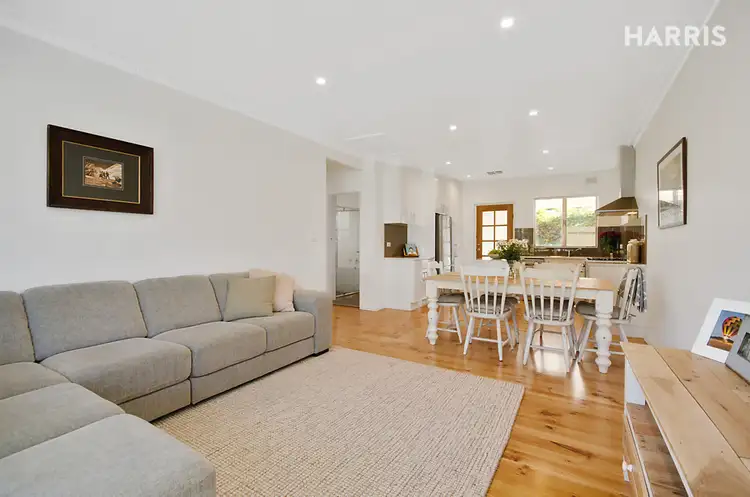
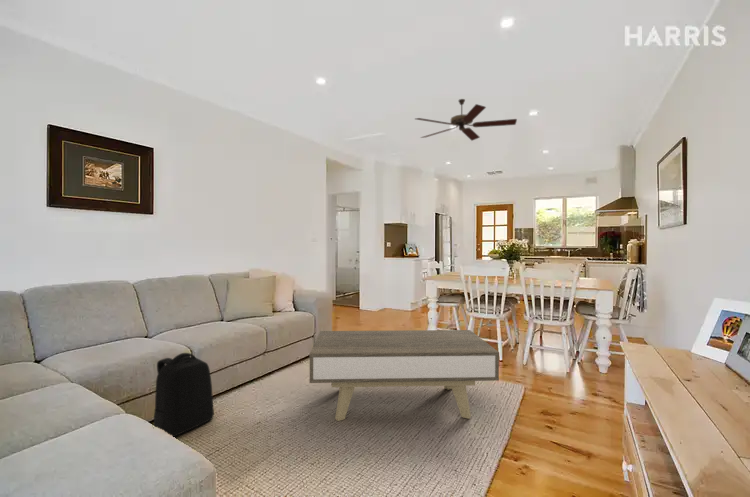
+ backpack (181, 388)
+ coffee table (399, 370)
+ ceiling fan (465, 115)
